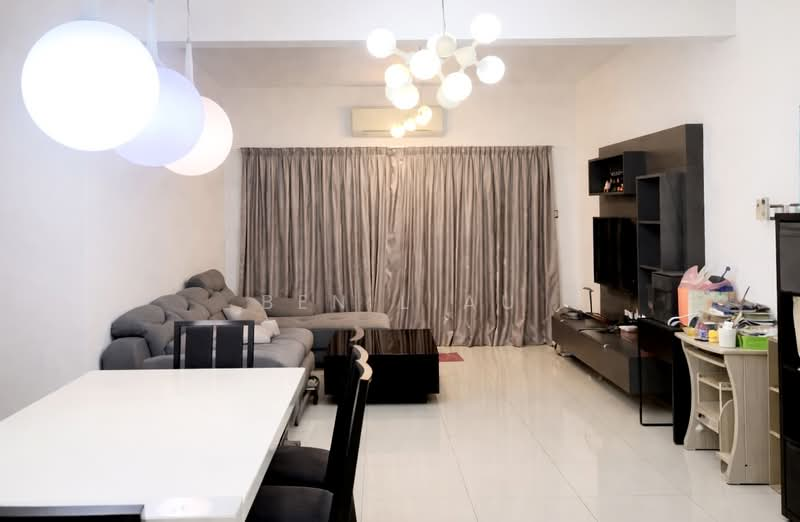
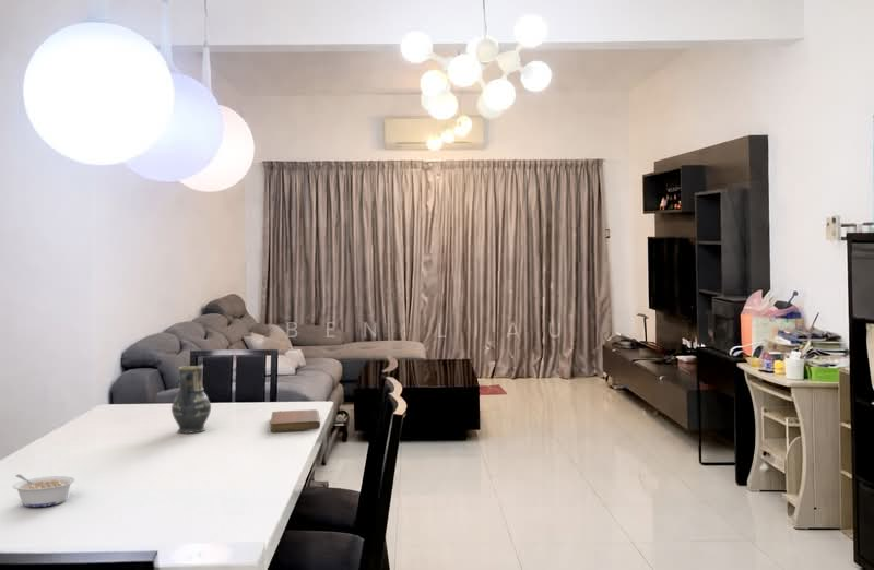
+ legume (42, 490)
+ notebook (295, 419)
+ vase (191, 399)
